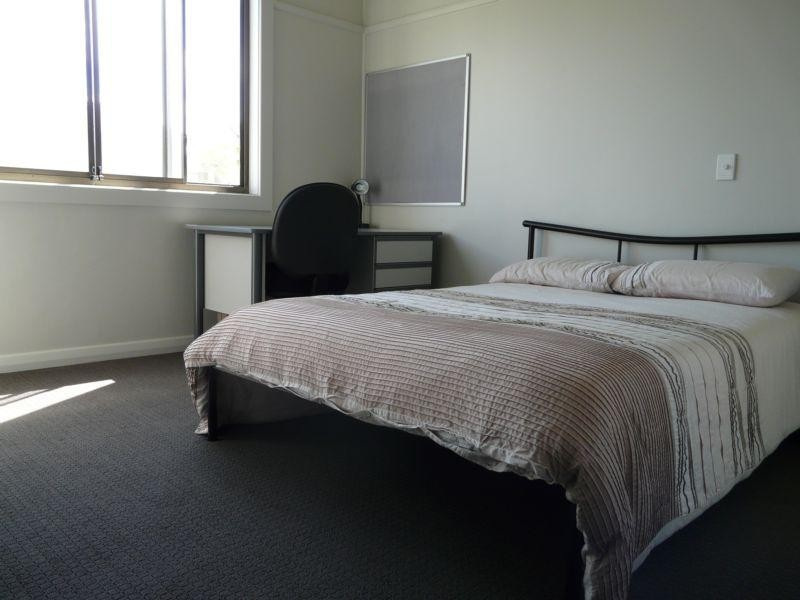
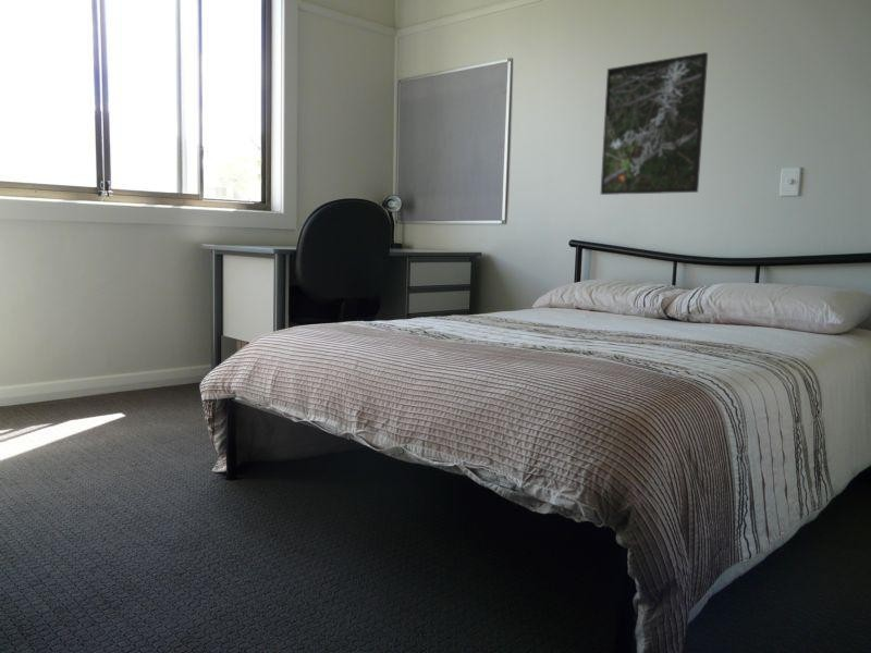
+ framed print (650, 127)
